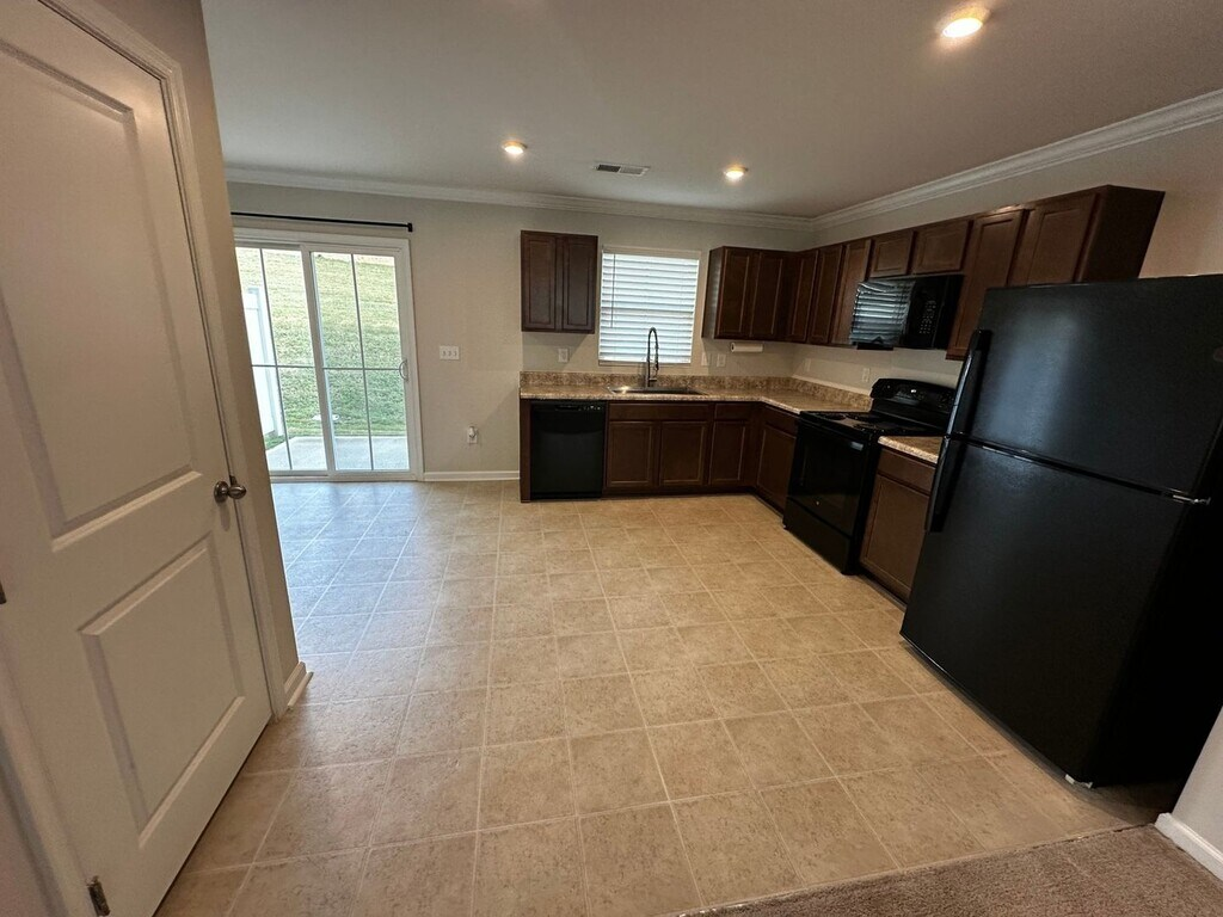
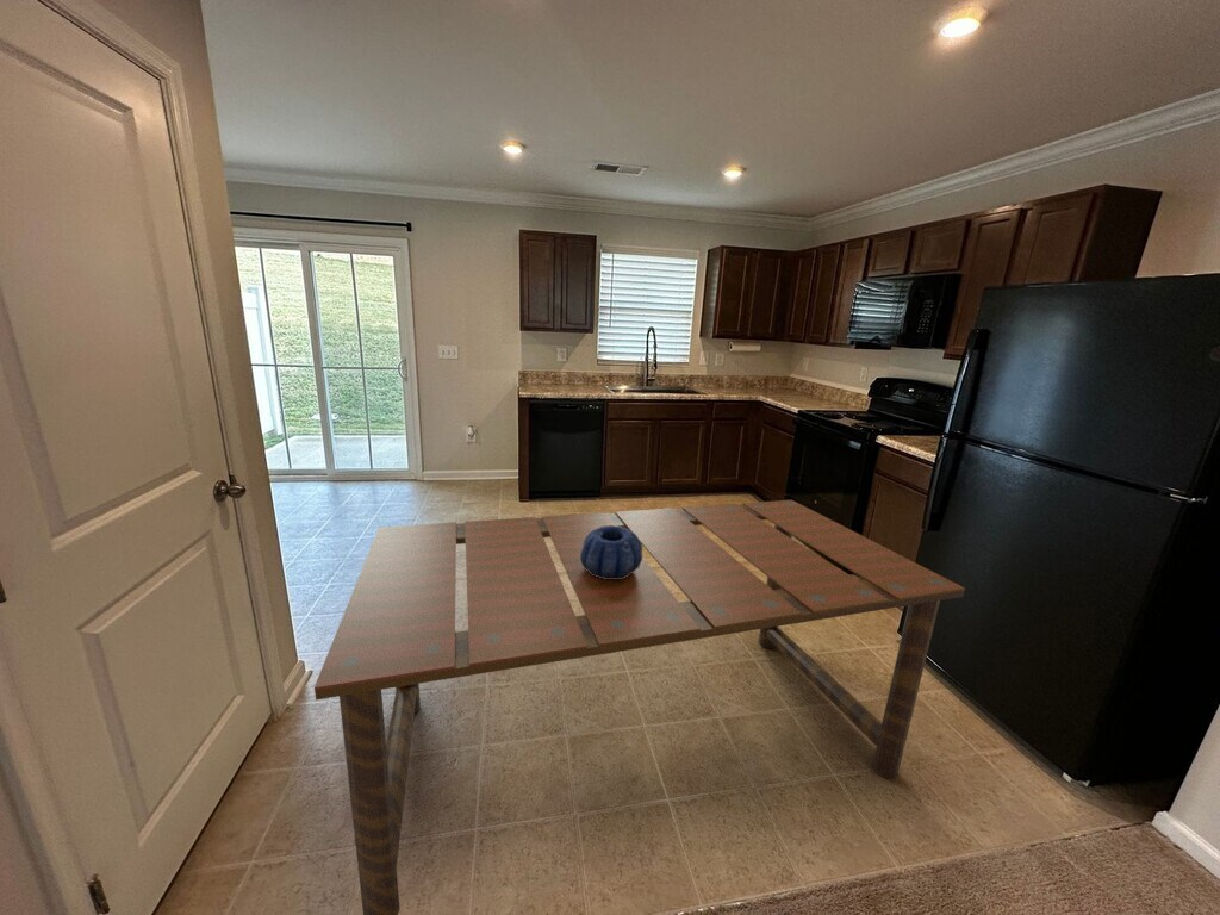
+ dining table (642, 647)
+ decorative bowl (611, 549)
